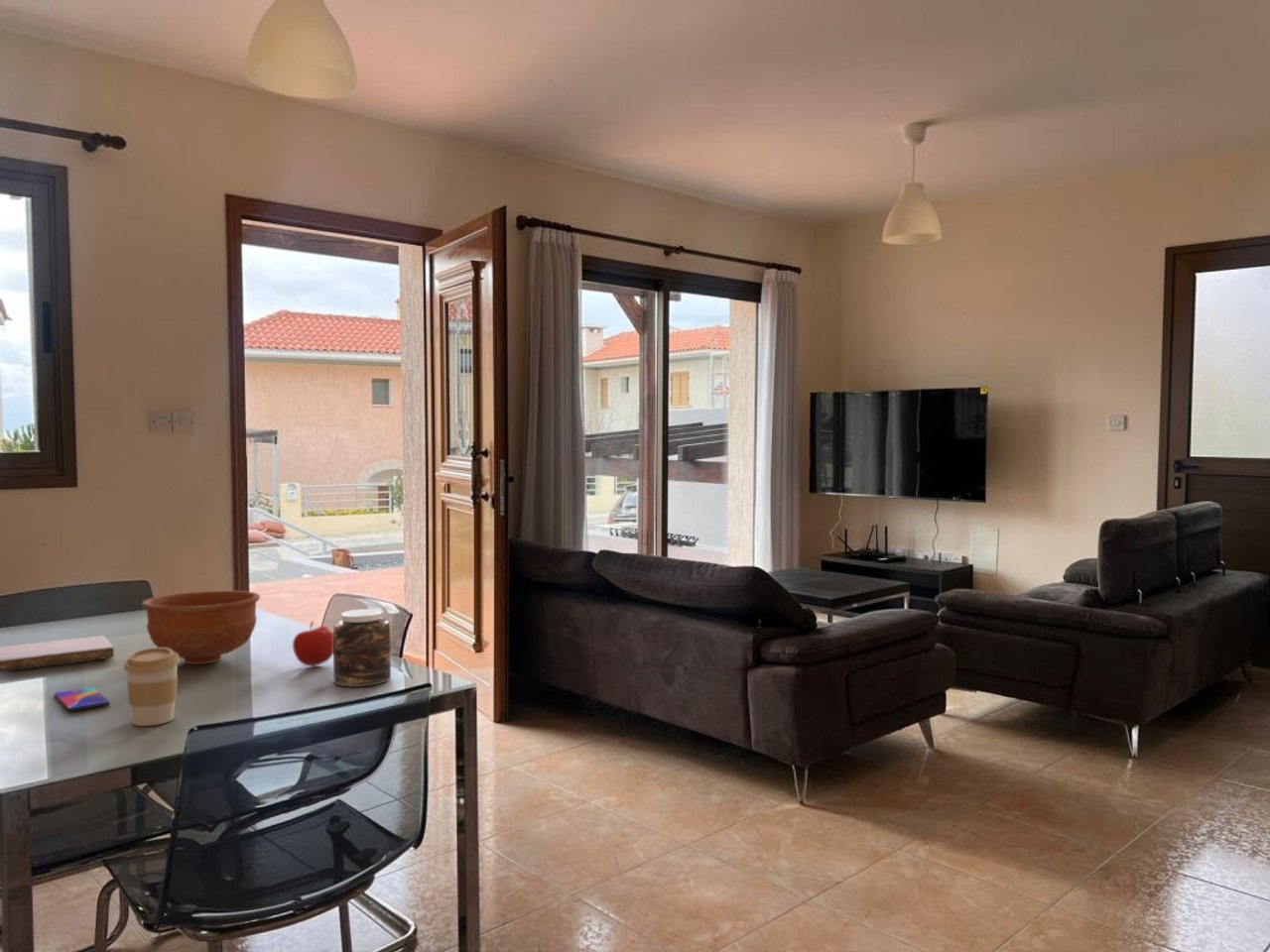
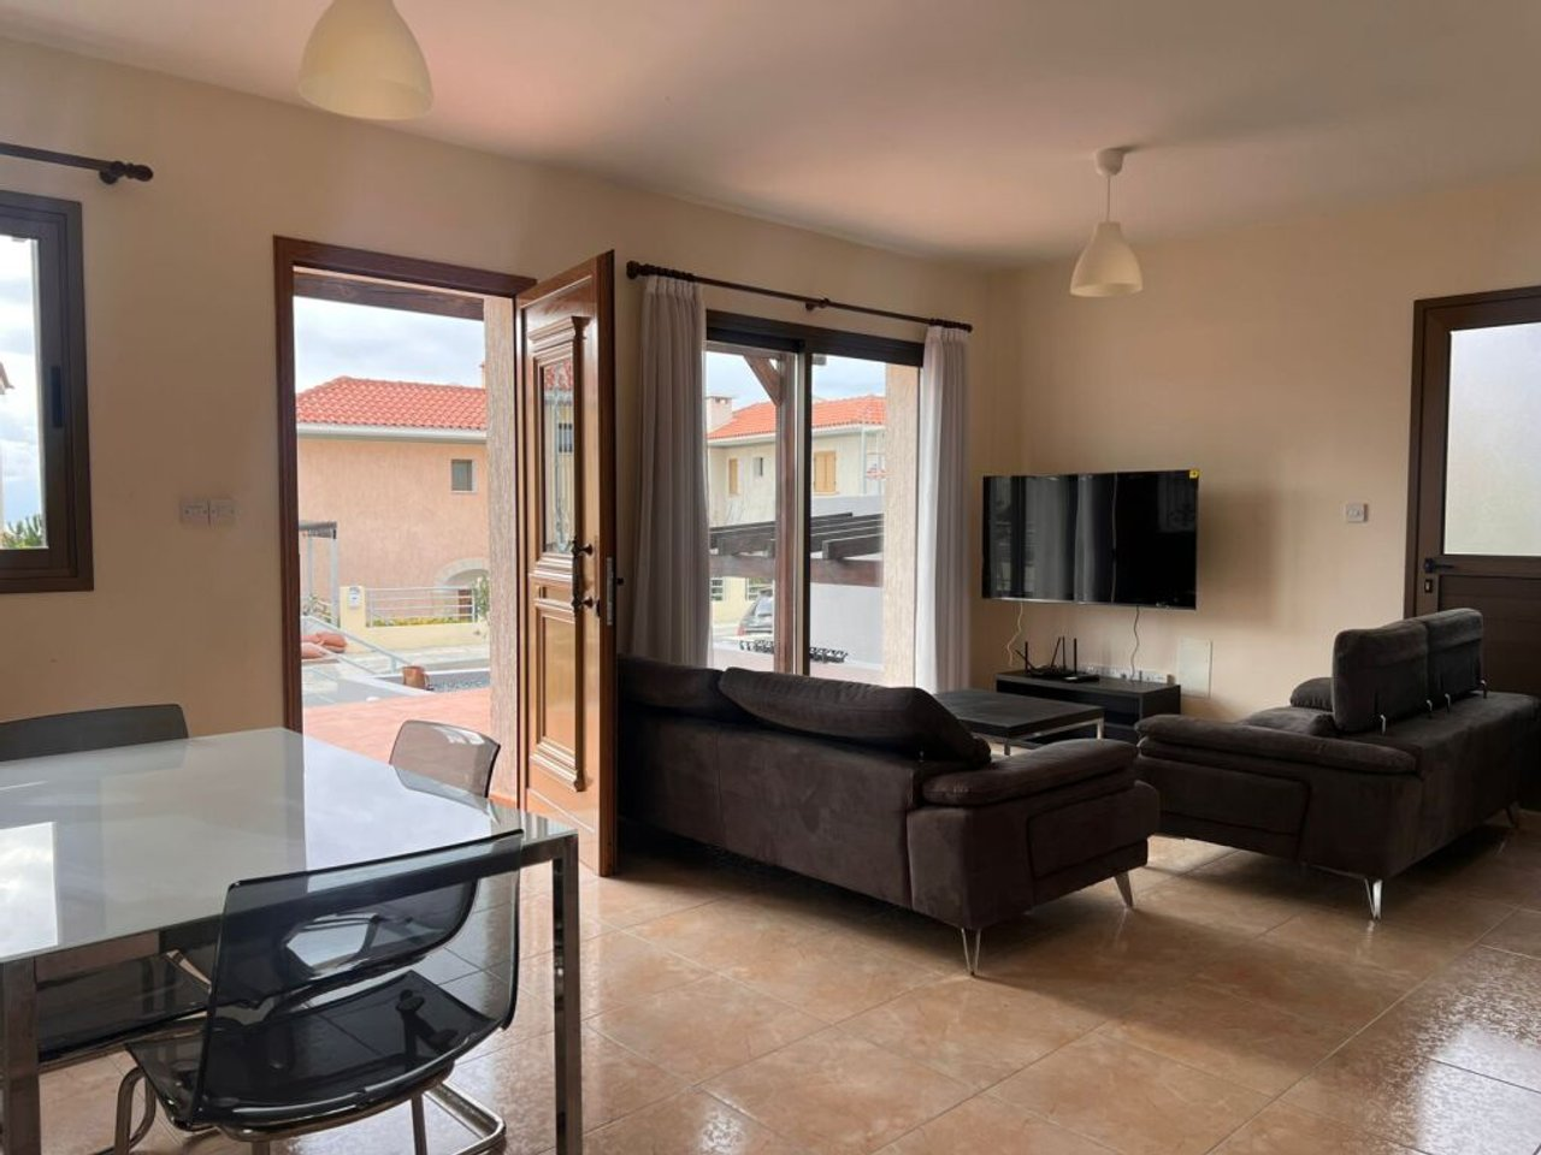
- fruit (315, 644)
- coffee cup (152, 685)
- notebook (48, 653)
- jar (362, 646)
- smartphone (81, 698)
- bowl (202, 629)
